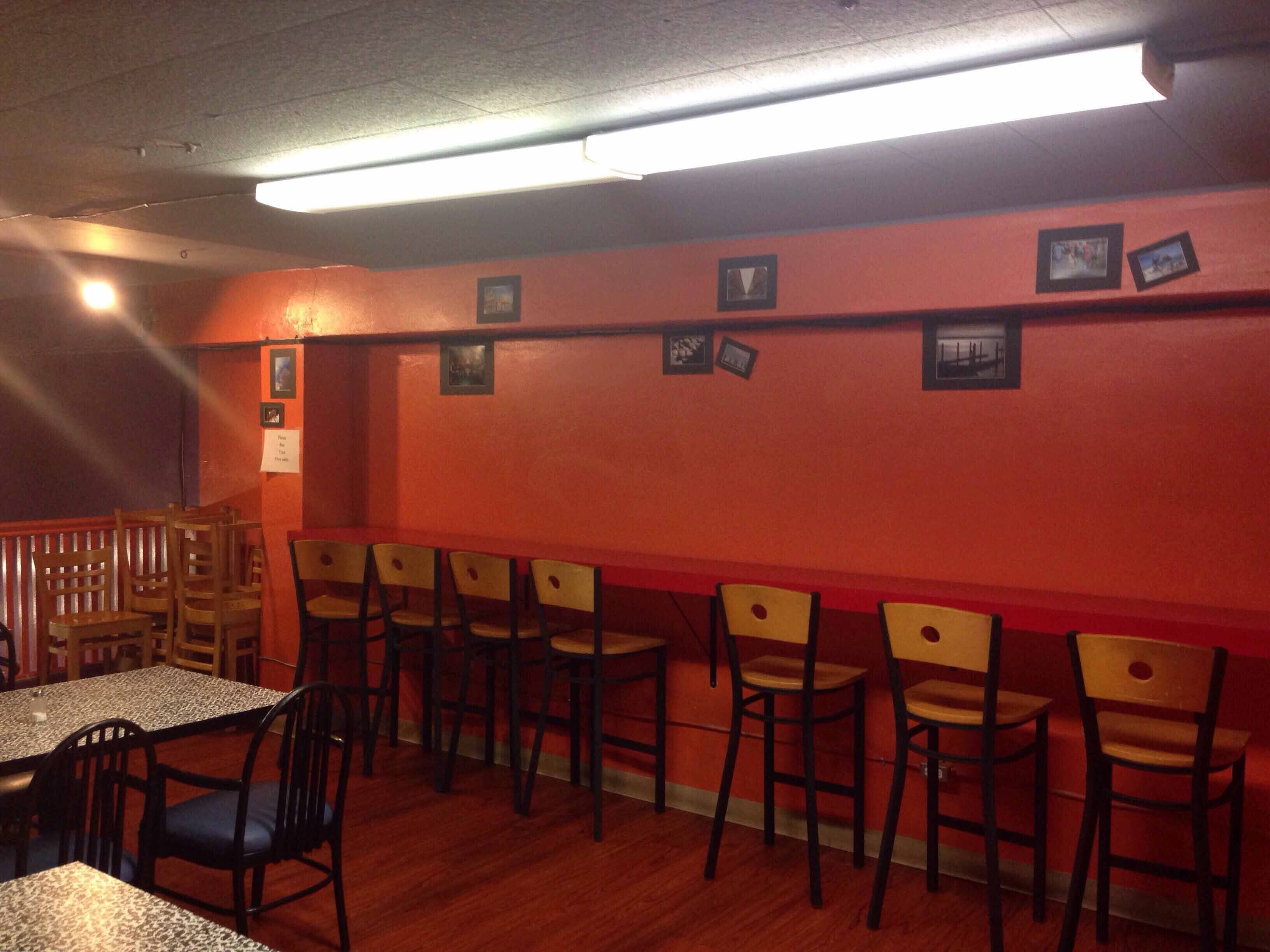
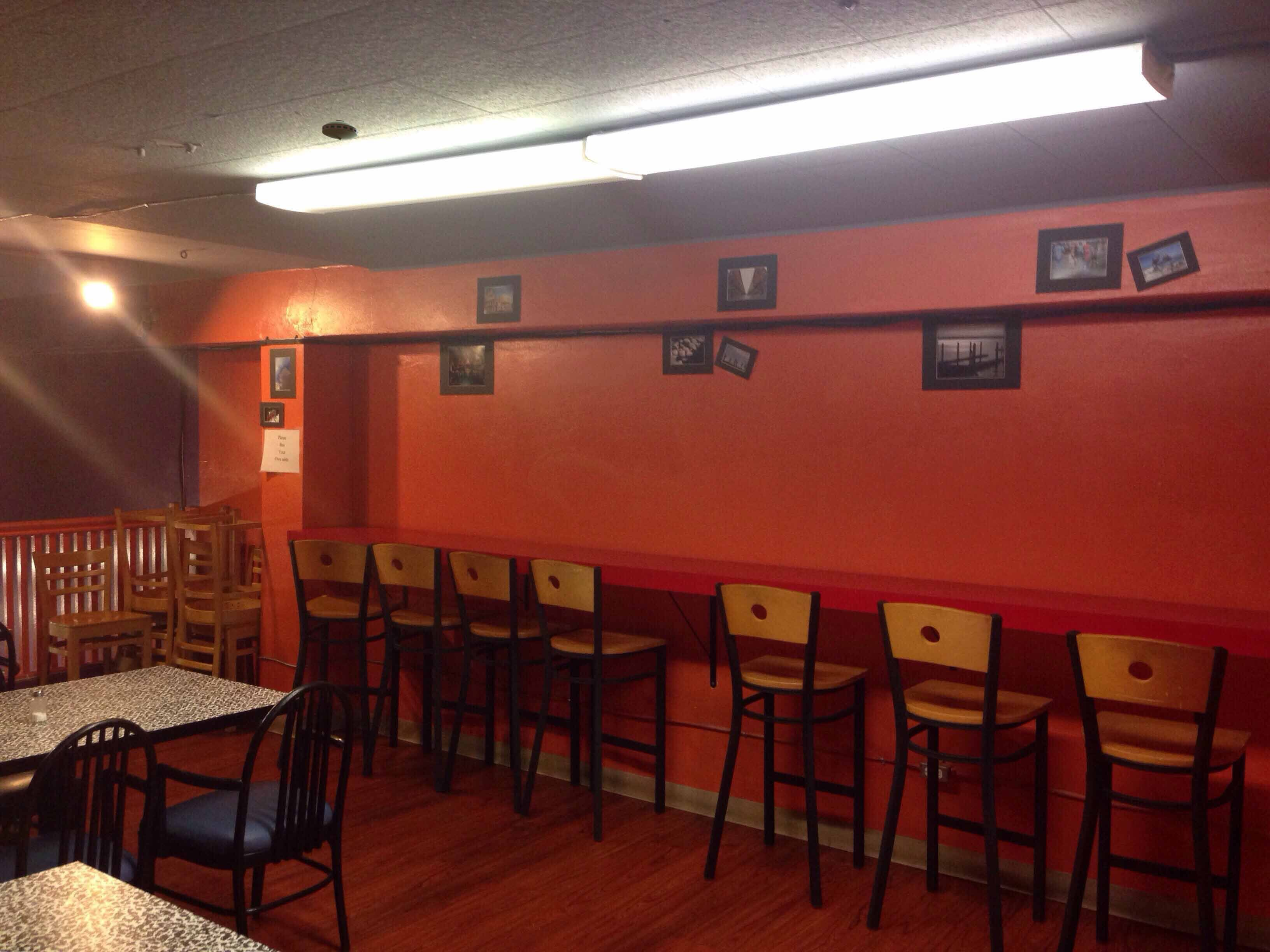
+ smoke detector (340, 130)
